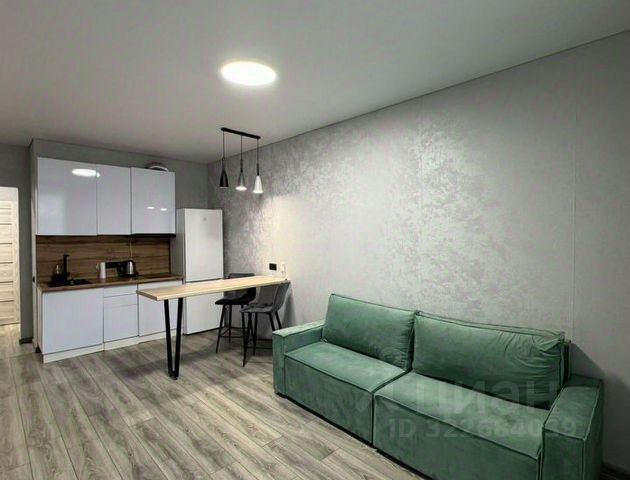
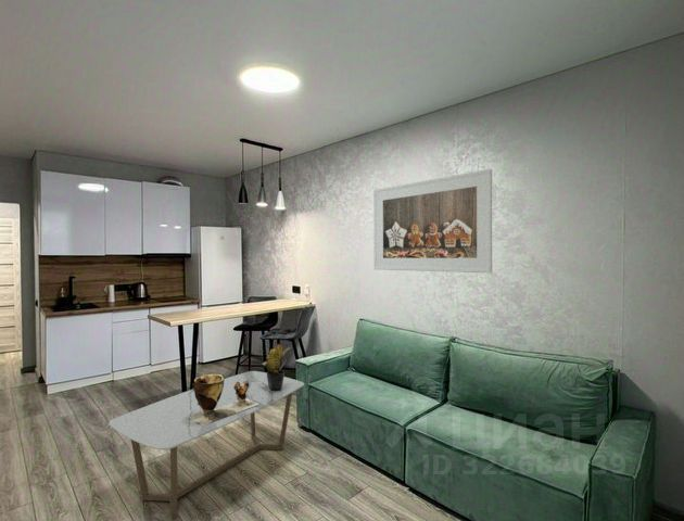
+ clay pot (221, 391)
+ coffee table (216, 429)
+ potted plant (275, 364)
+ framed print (425, 226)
